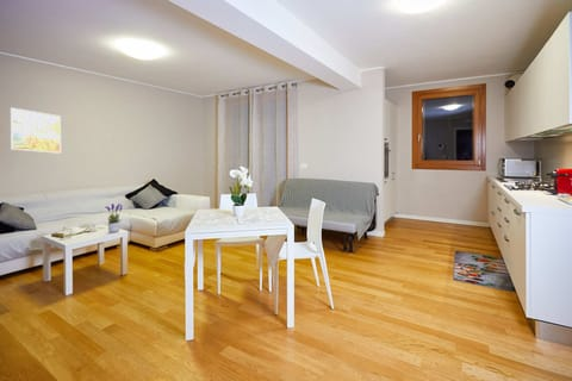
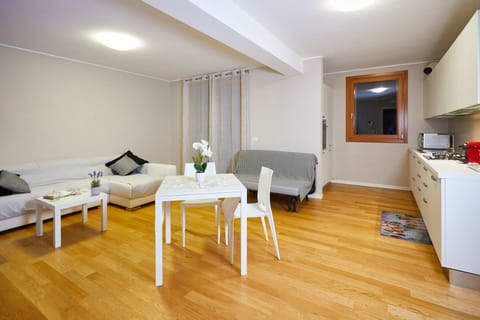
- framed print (37, 131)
